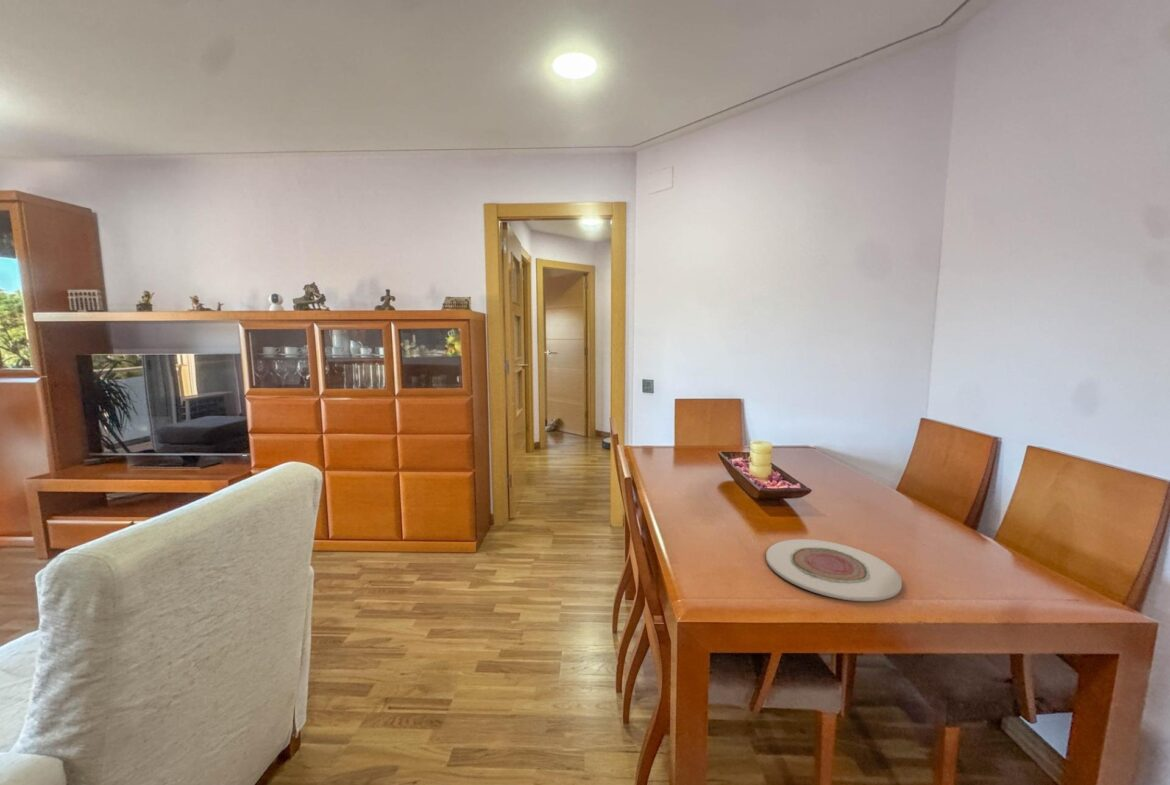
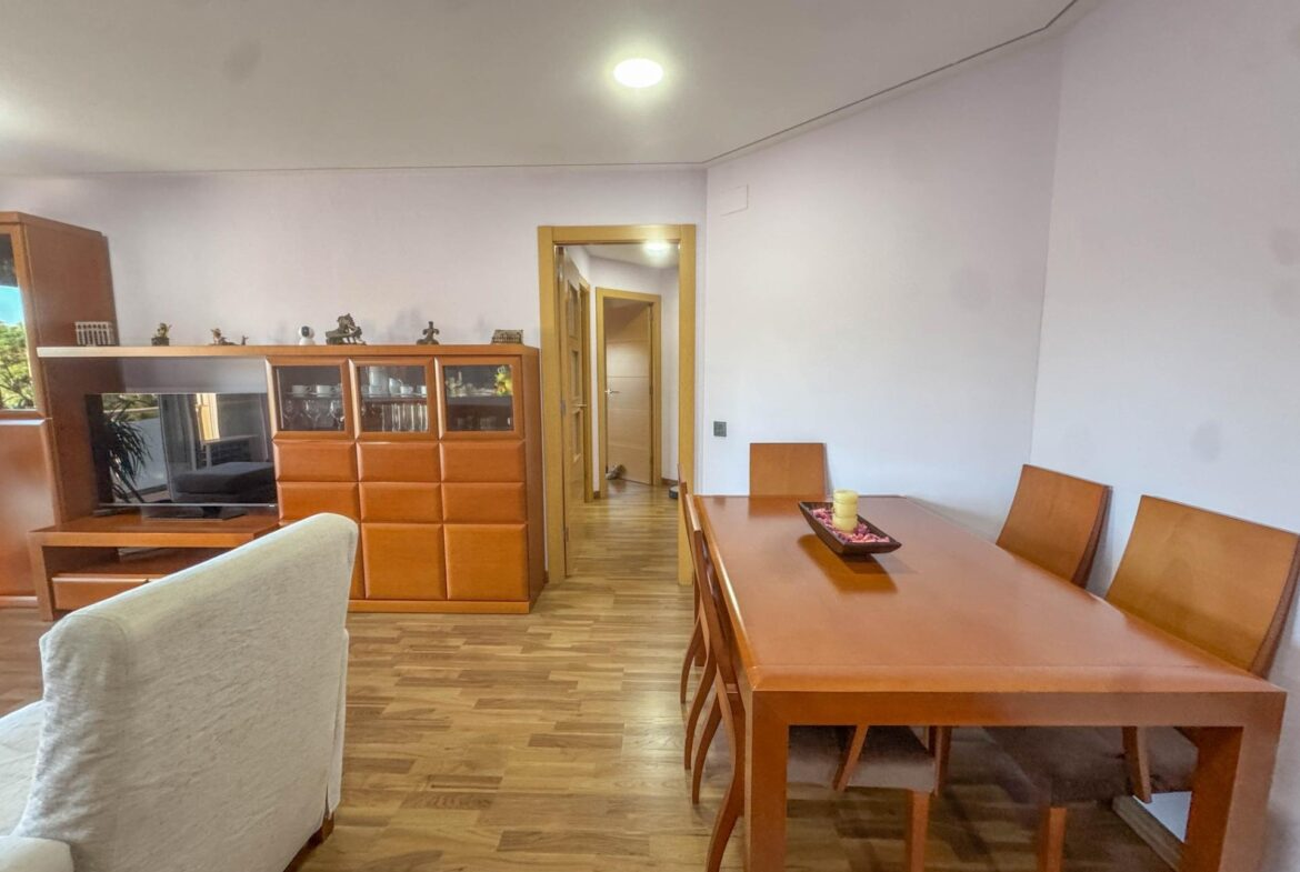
- plate (829, 565)
